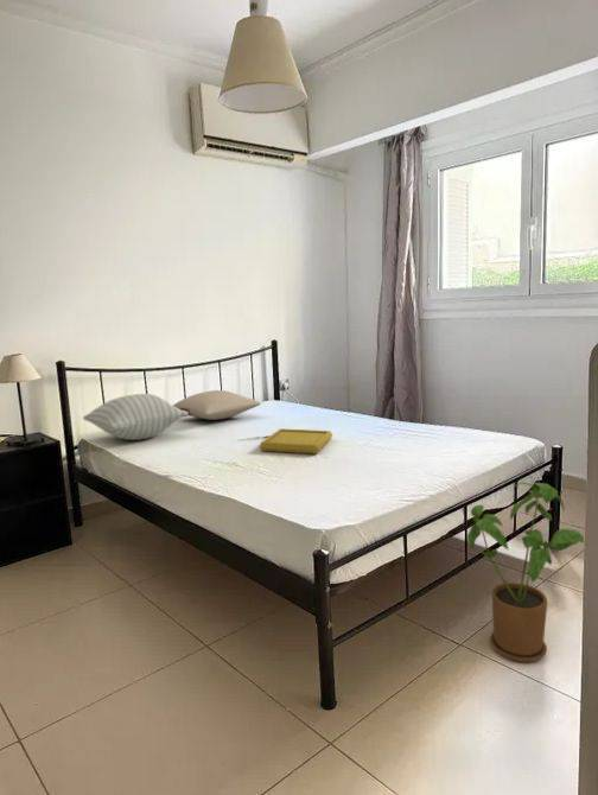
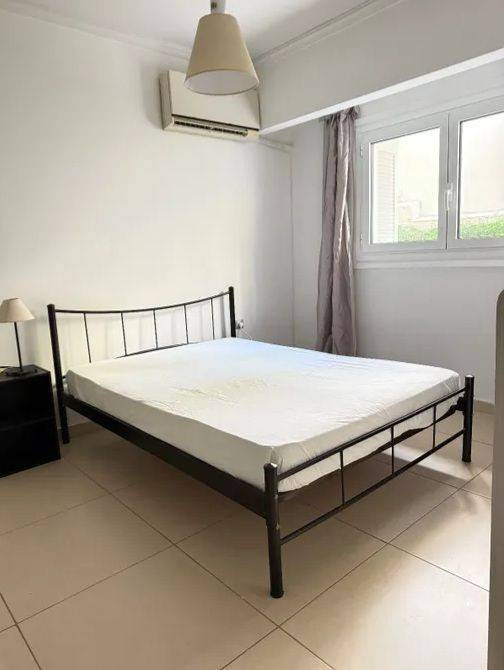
- house plant (528, 571)
- pillow (134, 415)
- pillow (216, 405)
- serving tray (297, 440)
